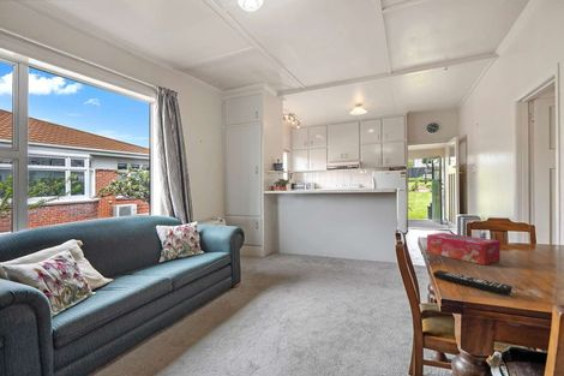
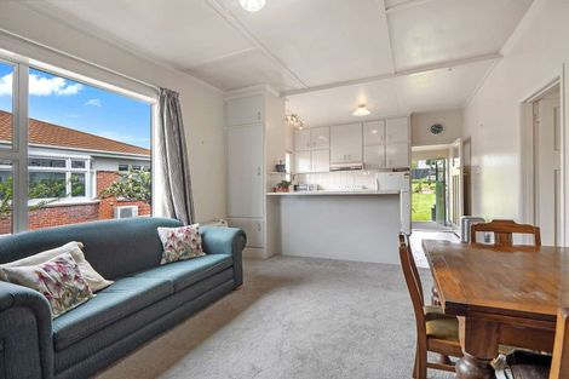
- tissue box (461, 246)
- remote control (469, 281)
